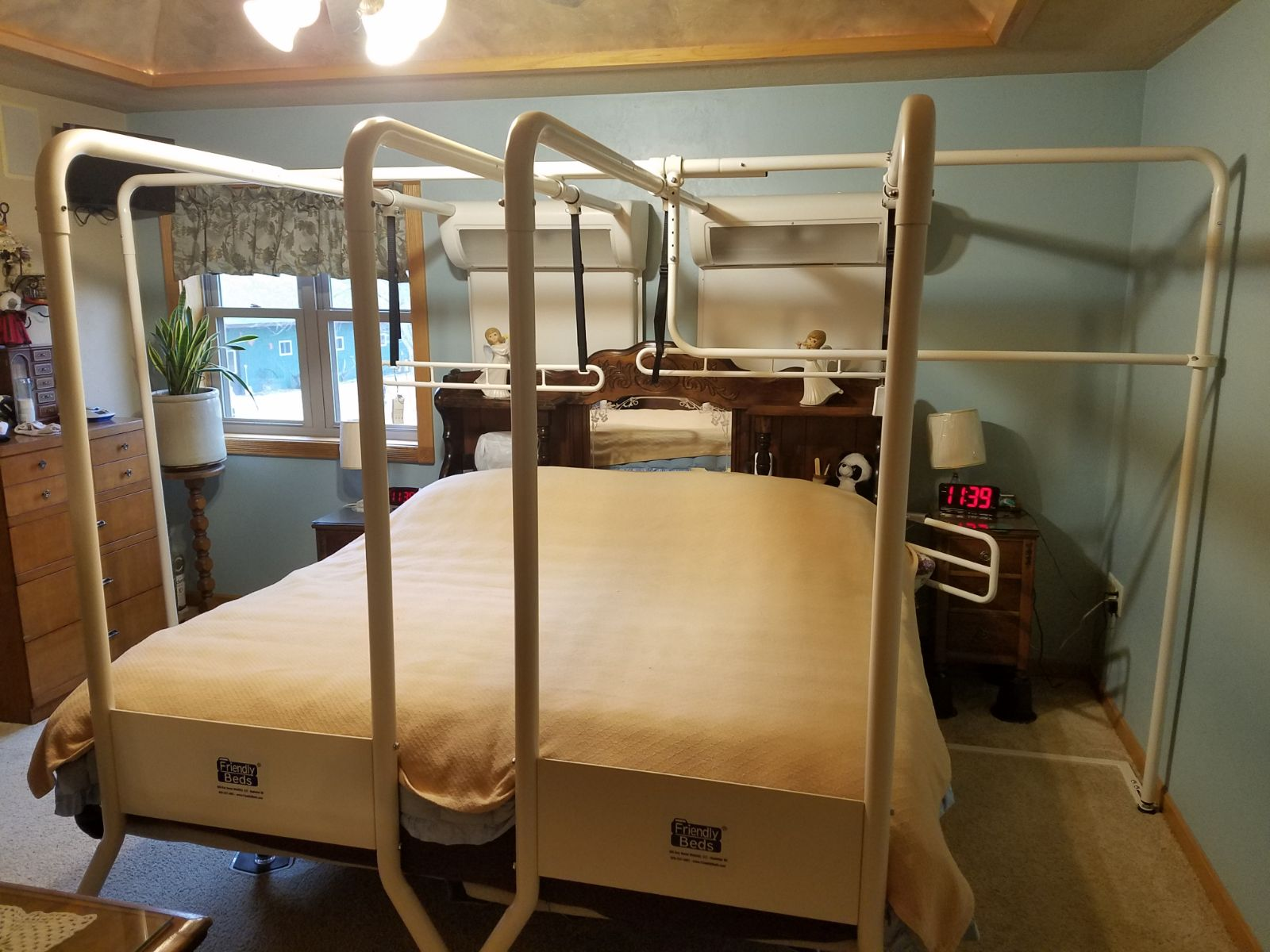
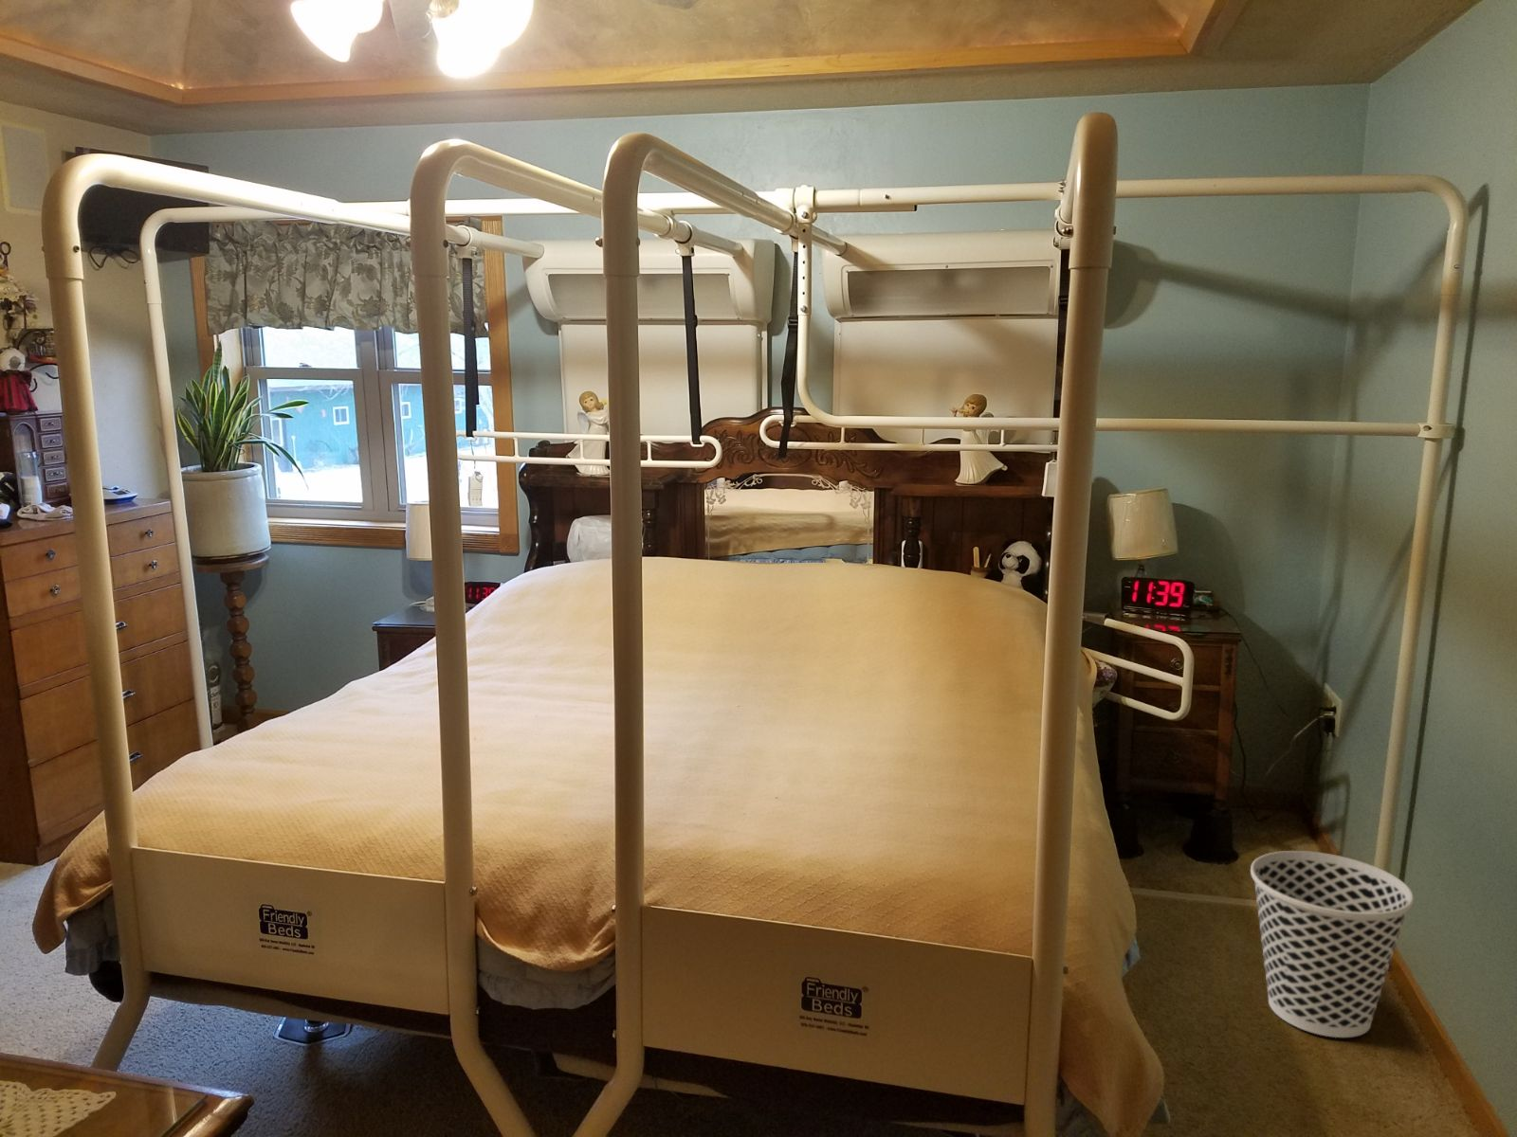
+ wastebasket (1323, 946)
